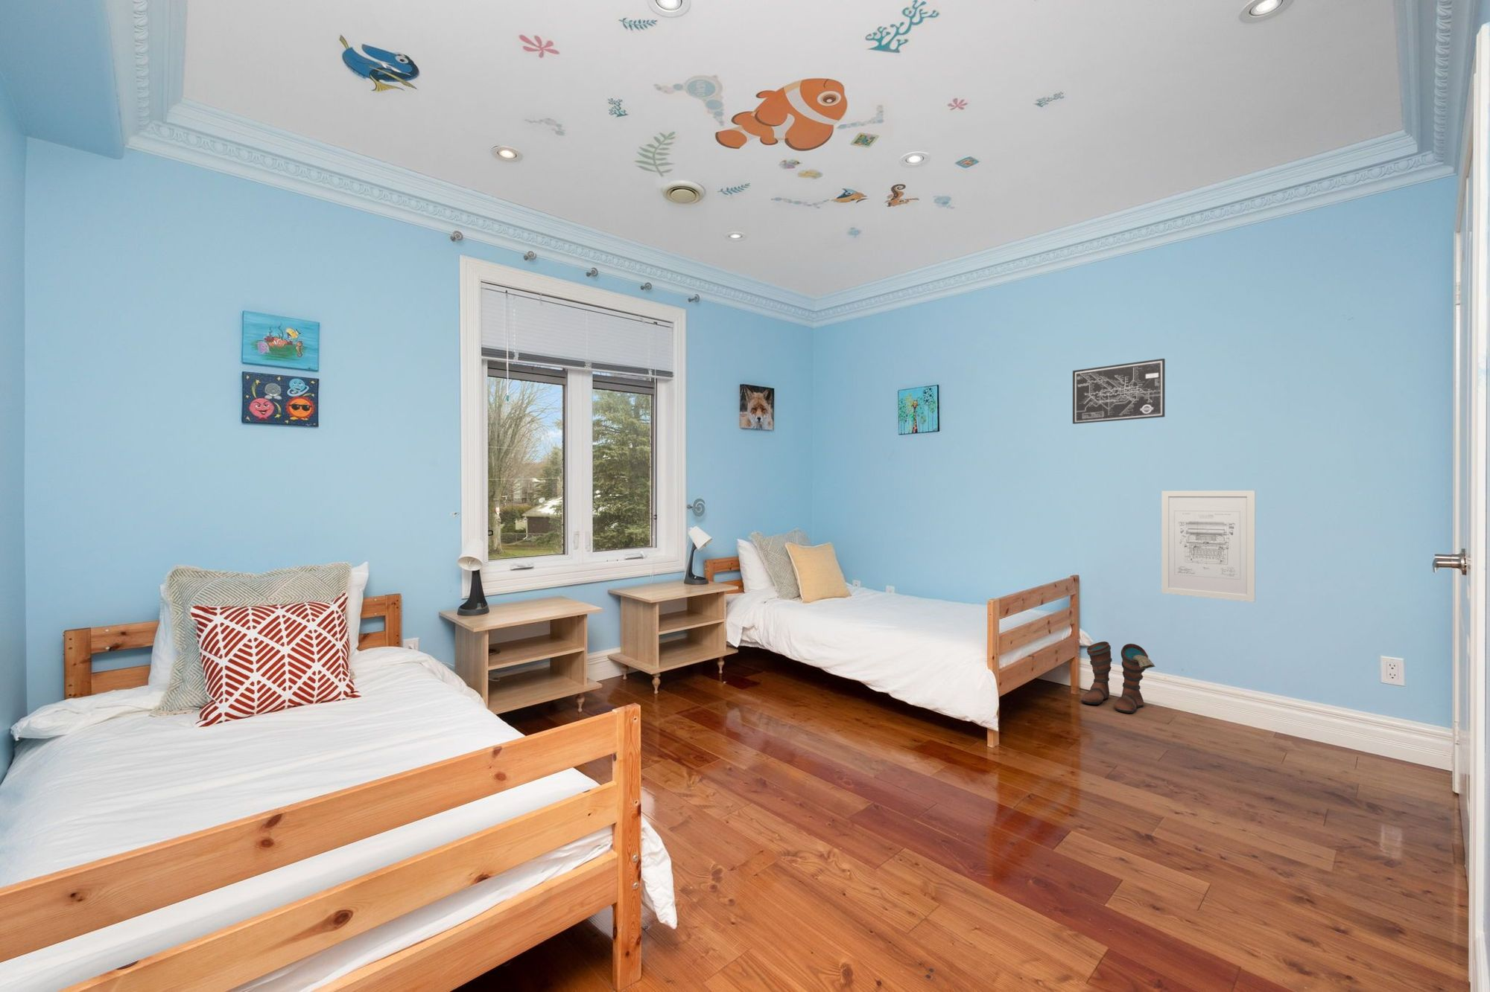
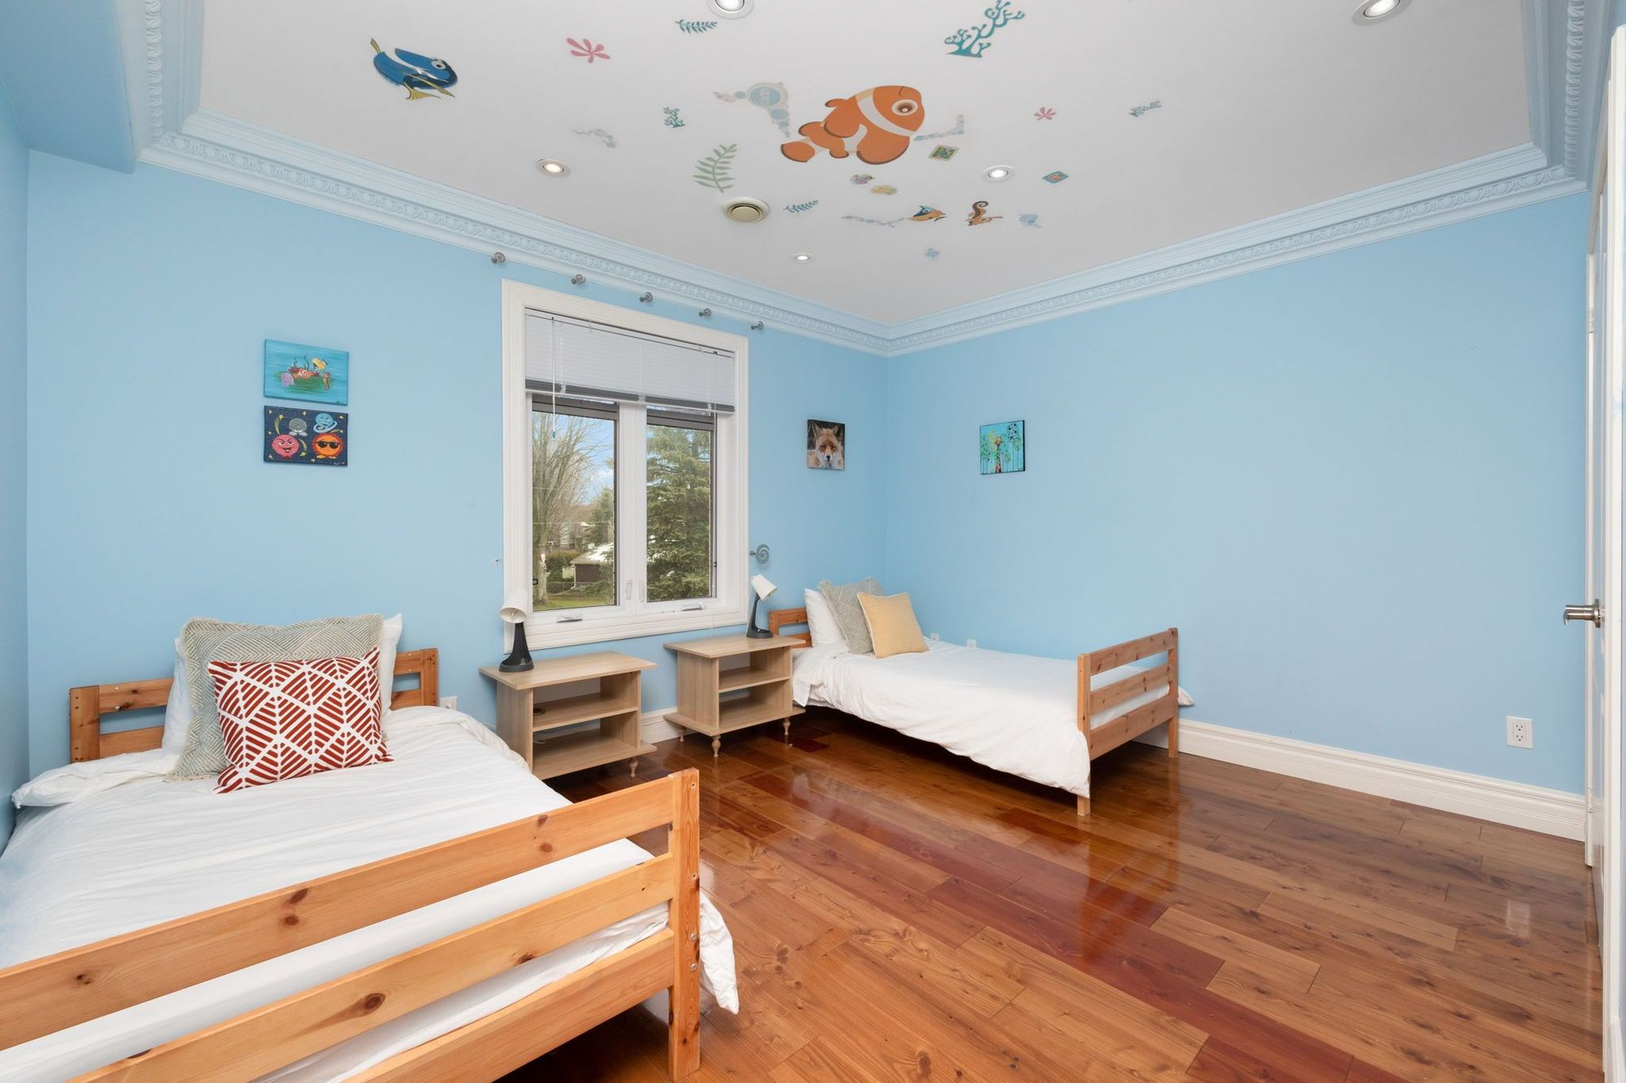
- boots (1122, 673)
- wall art (1206, 544)
- wall art (1116, 392)
